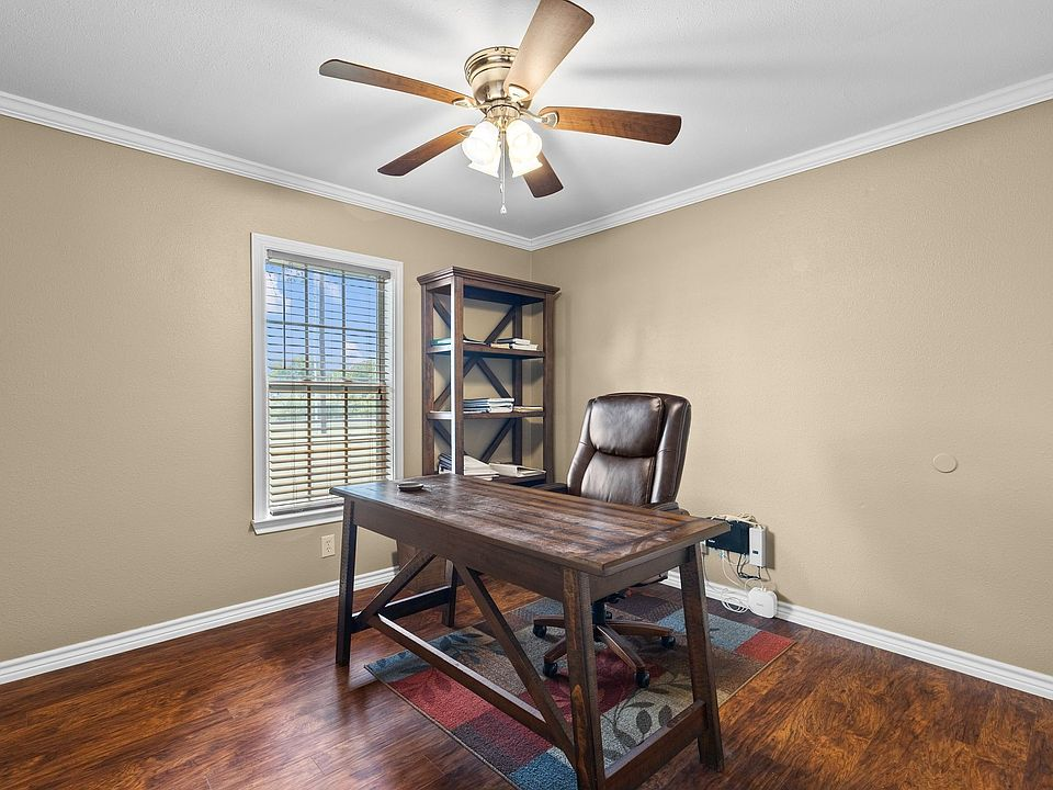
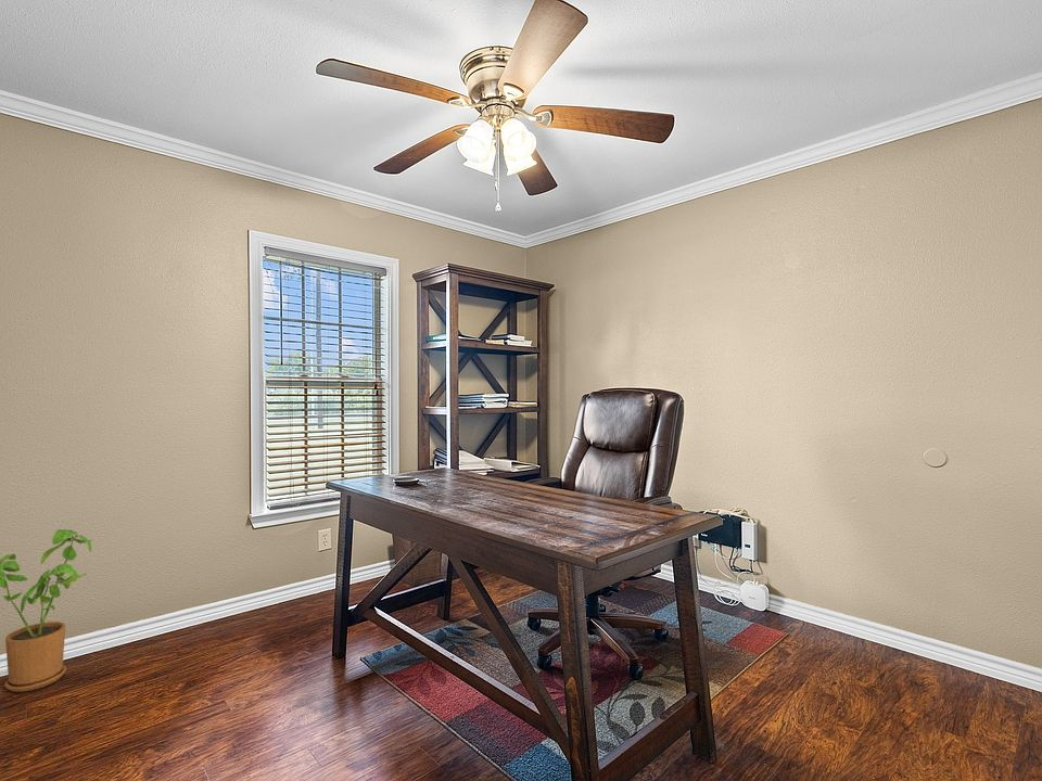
+ house plant (42, 607)
